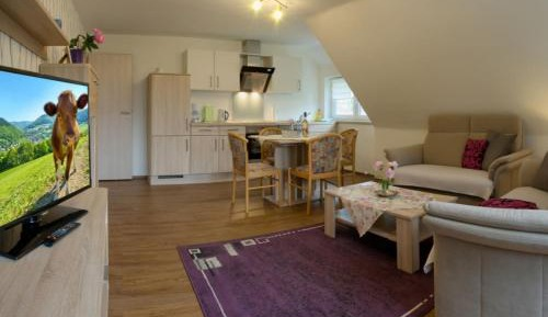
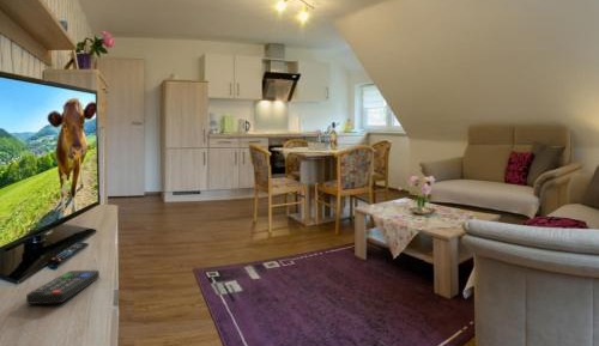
+ remote control (66, 284)
